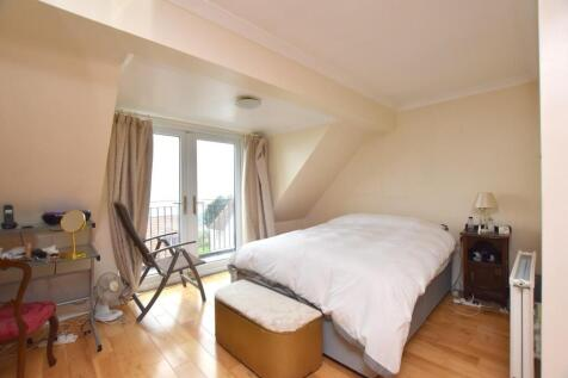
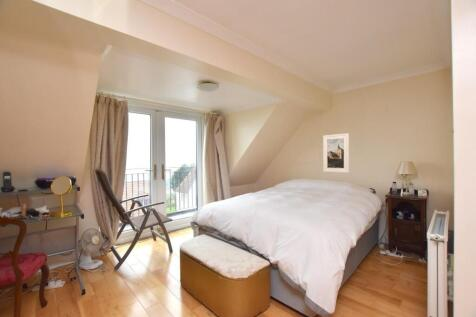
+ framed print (335, 153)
